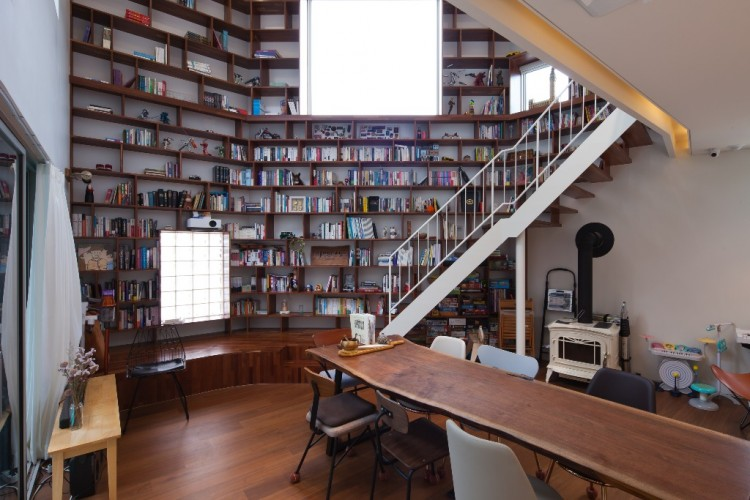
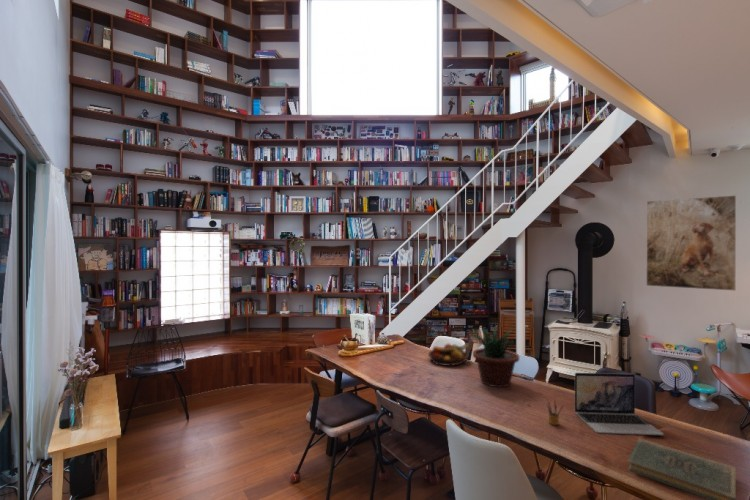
+ book (680, 468)
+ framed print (688, 243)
+ laptop (616, 402)
+ fruit bowl (448, 351)
+ potted plant (490, 356)
+ pencil box (555, 412)
